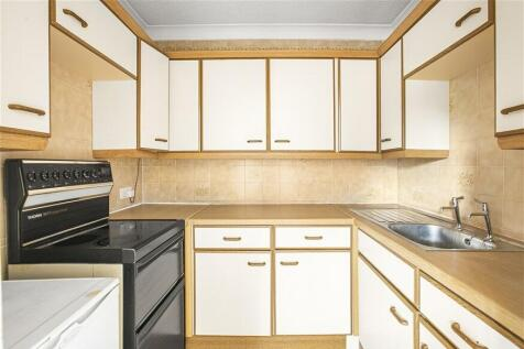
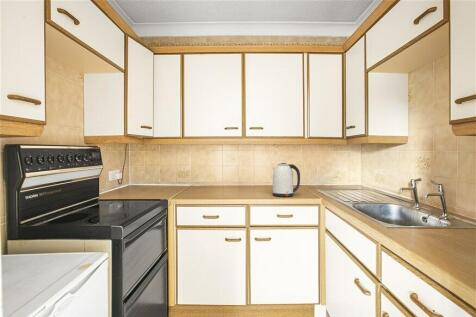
+ kettle (286, 179)
